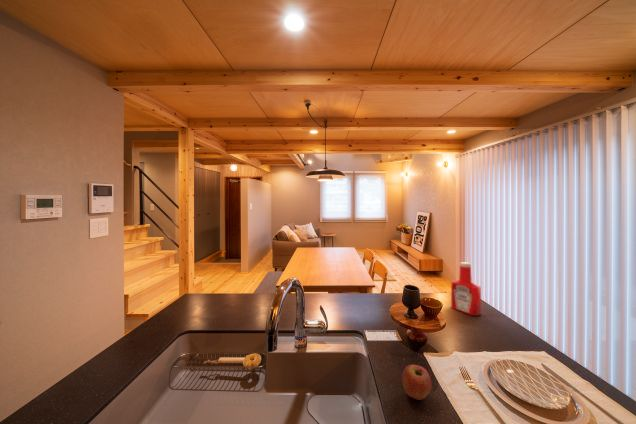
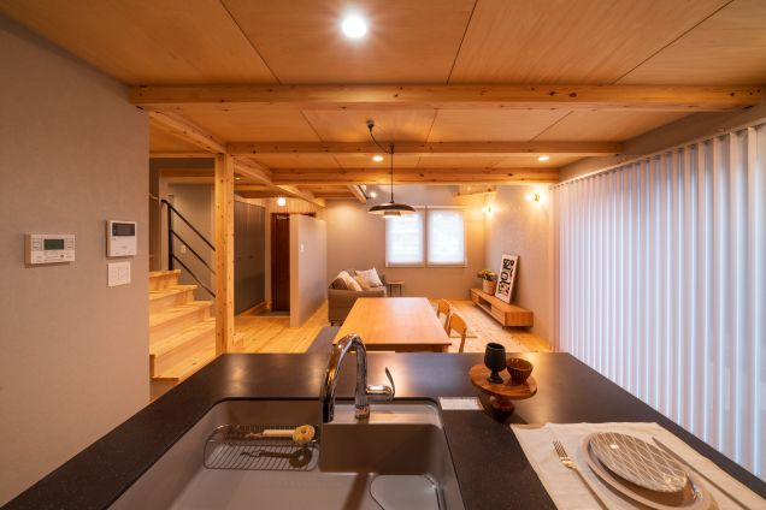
- soap bottle (465, 286)
- apple (416, 380)
